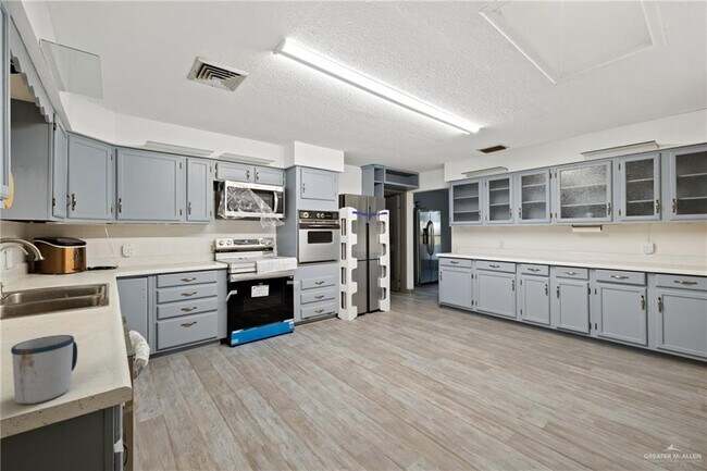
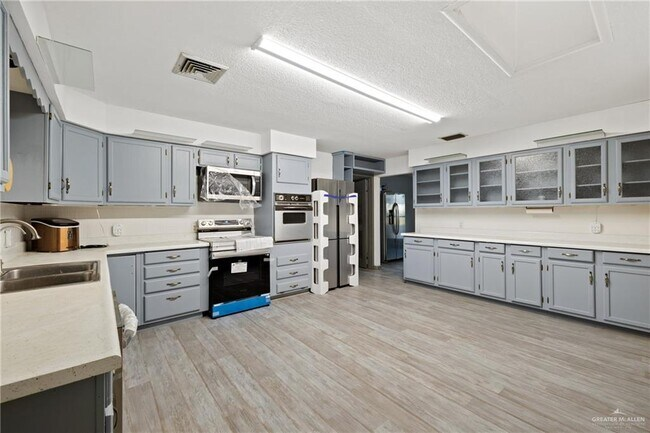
- mug (49, 365)
